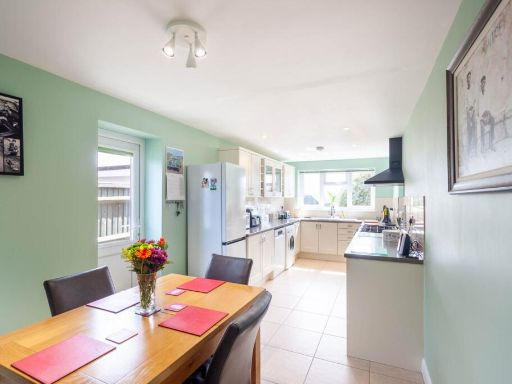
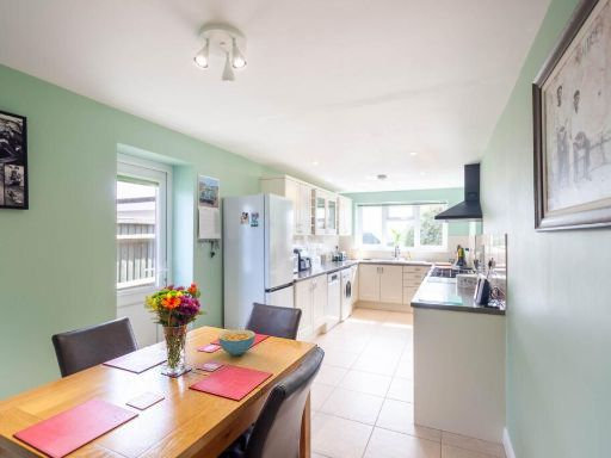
+ cereal bowl (236, 344)
